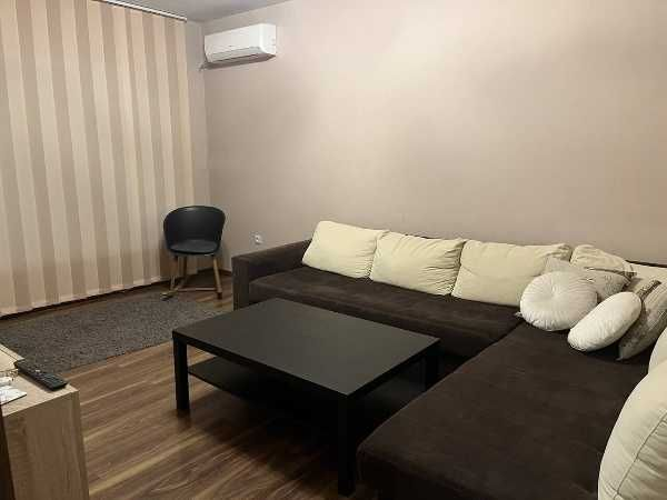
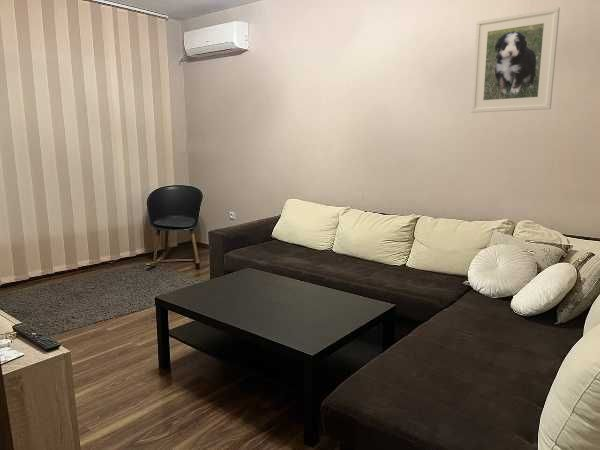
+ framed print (512, 63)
